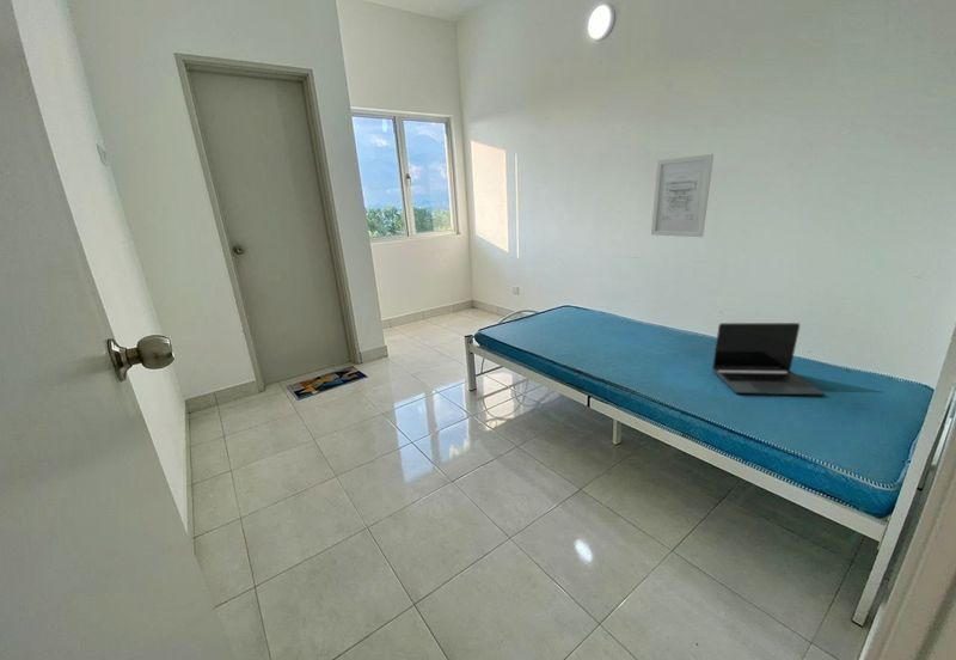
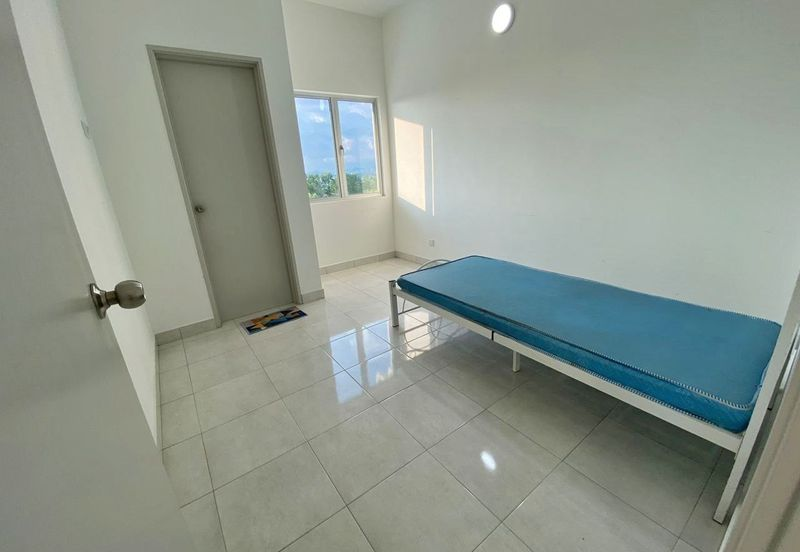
- laptop (768, 358)
- wall art (679, 197)
